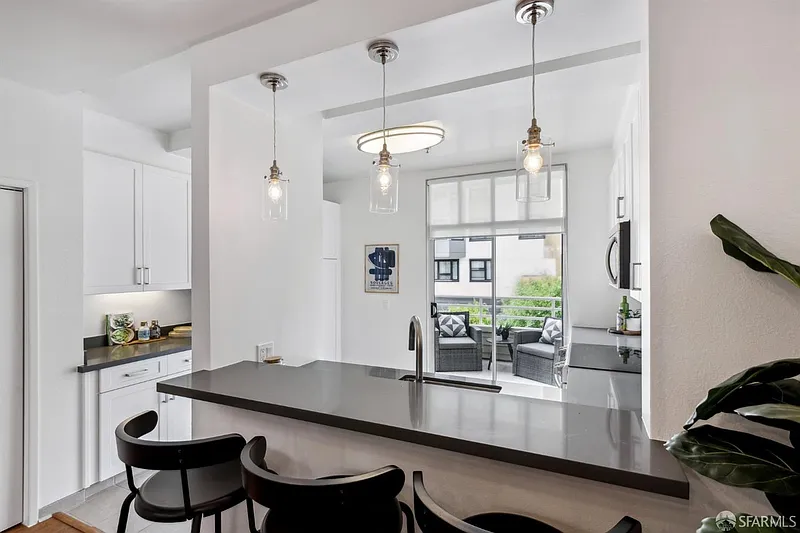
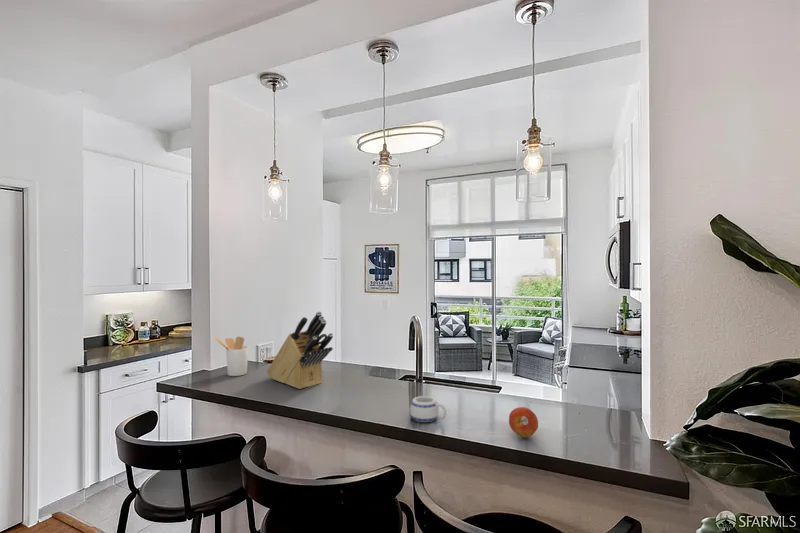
+ fruit (523, 422)
+ utensil holder (231, 354)
+ knife block (299, 346)
+ mug (428, 409)
